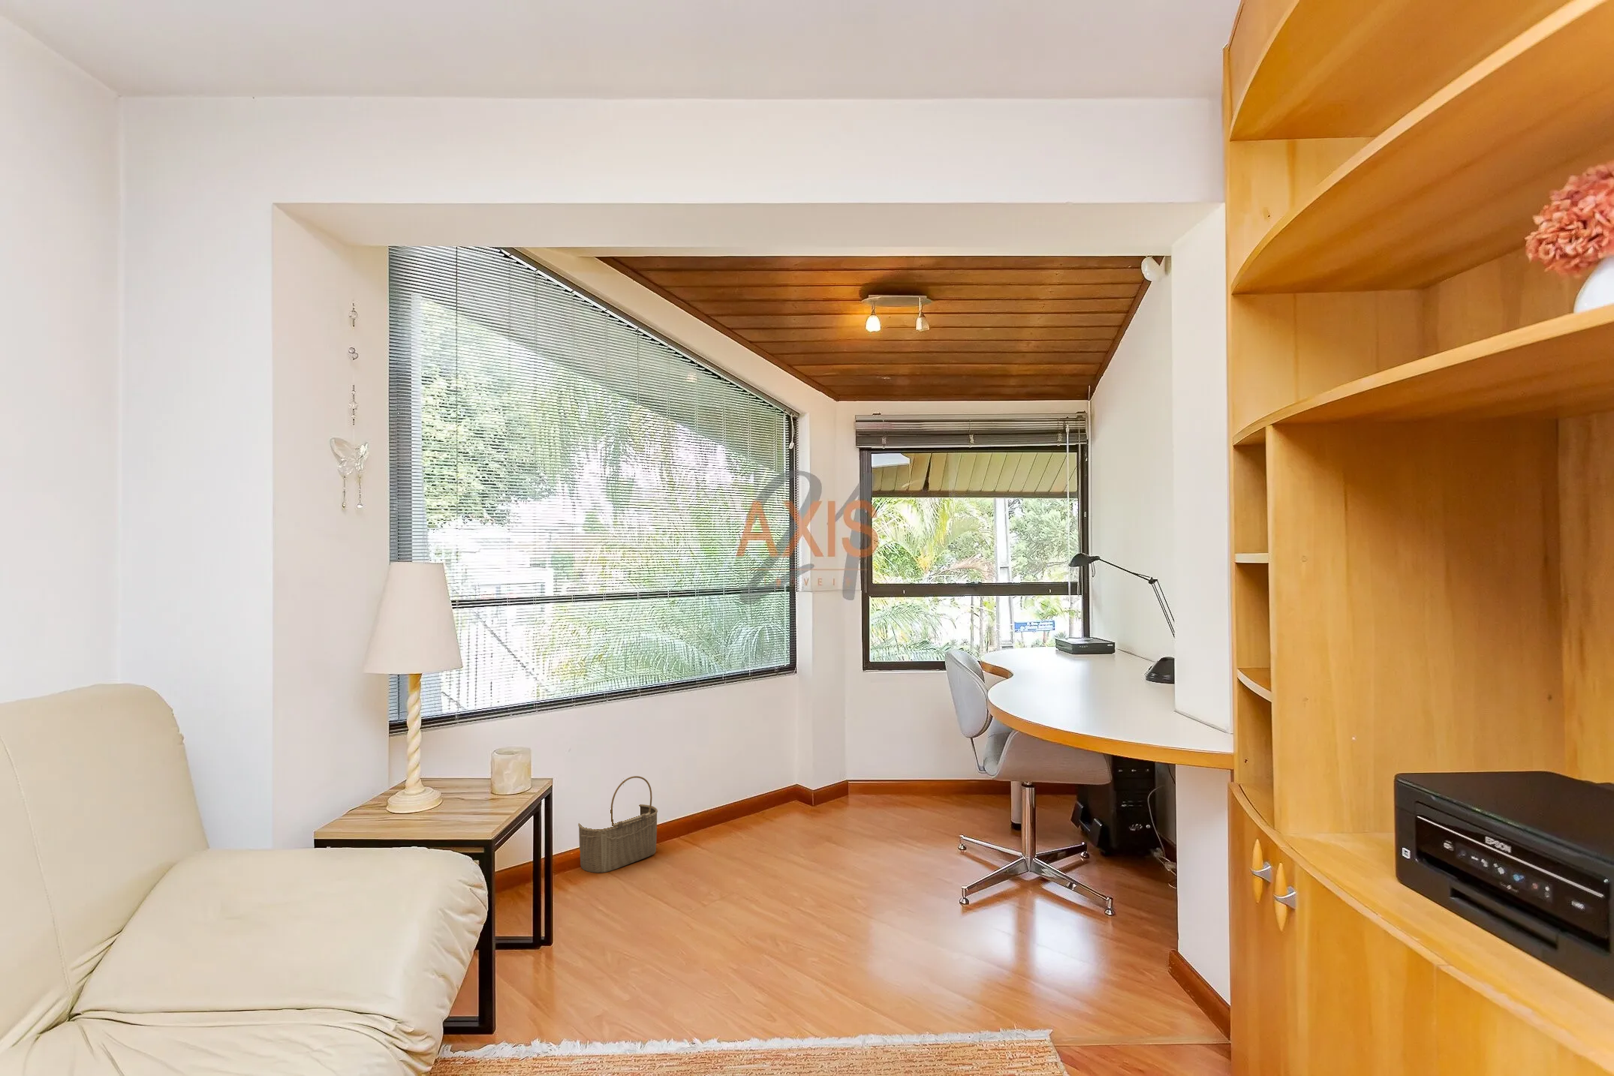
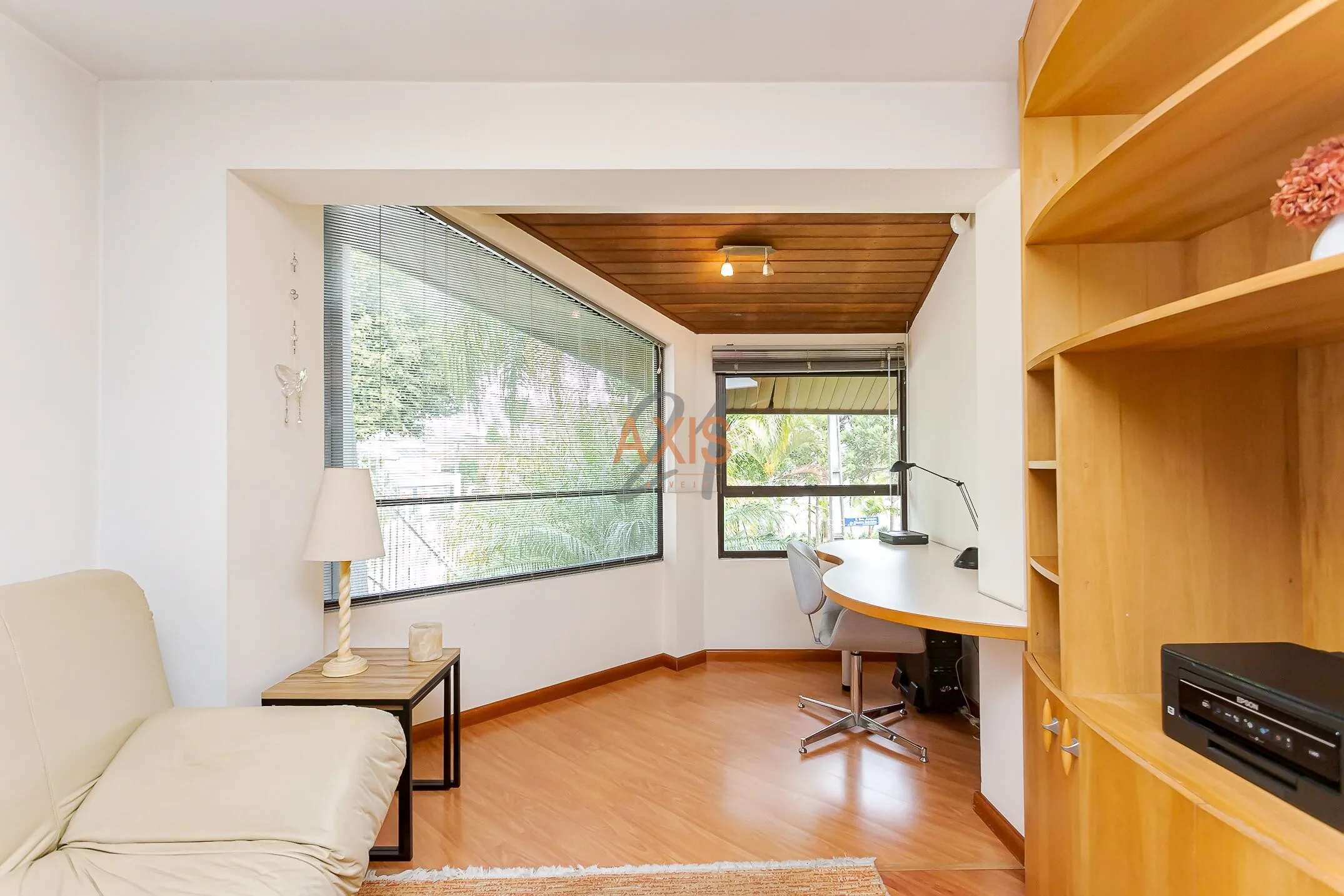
- wicker basket (621, 821)
